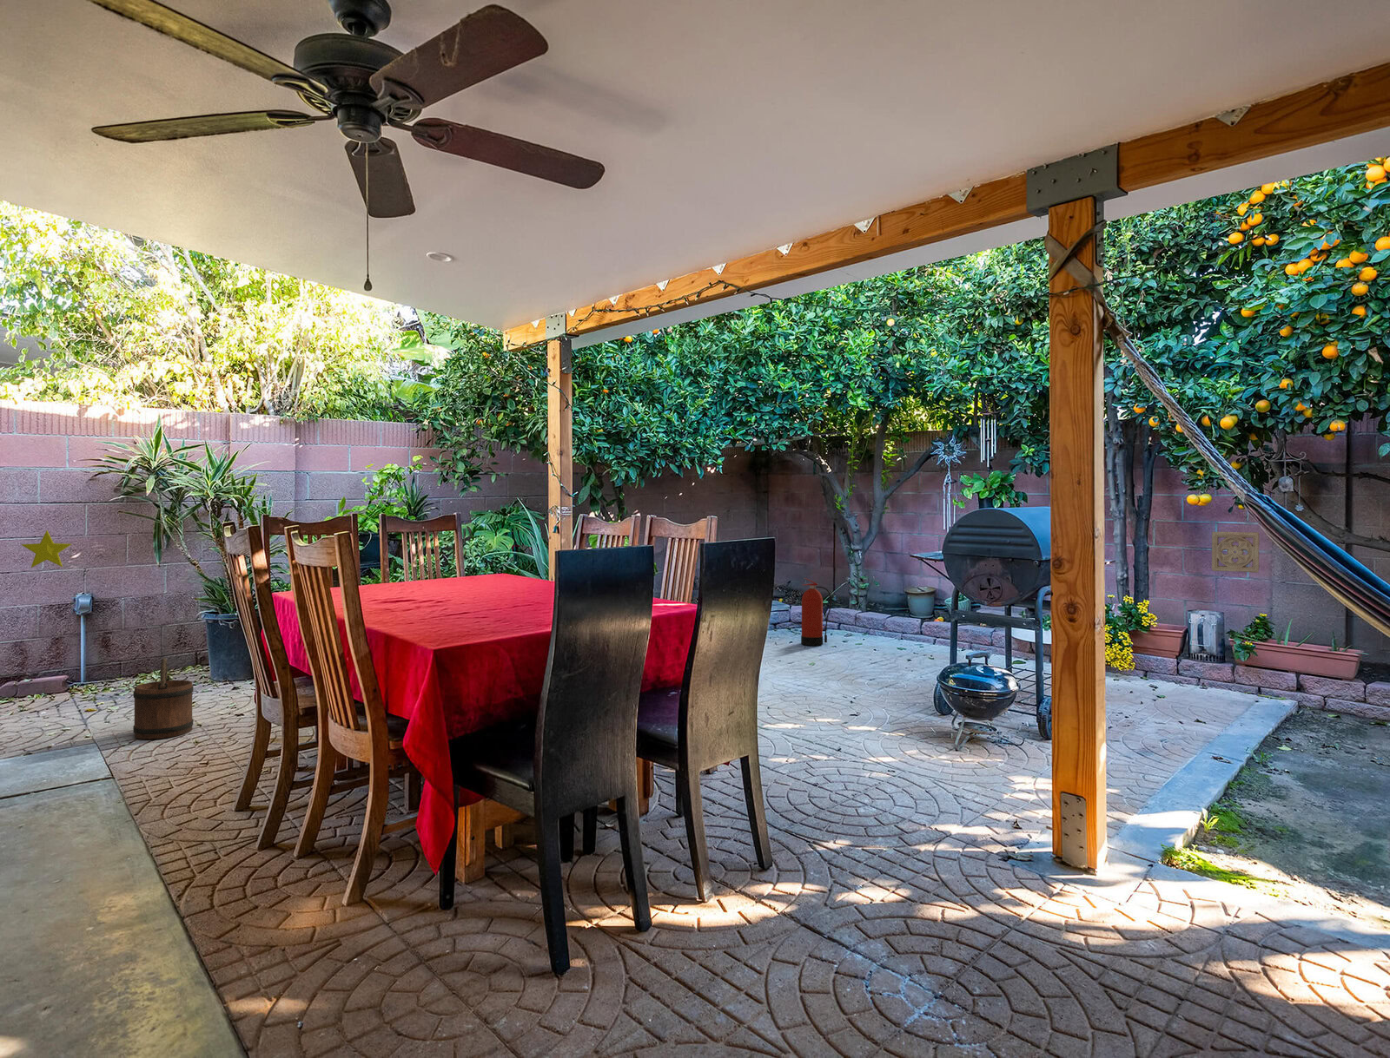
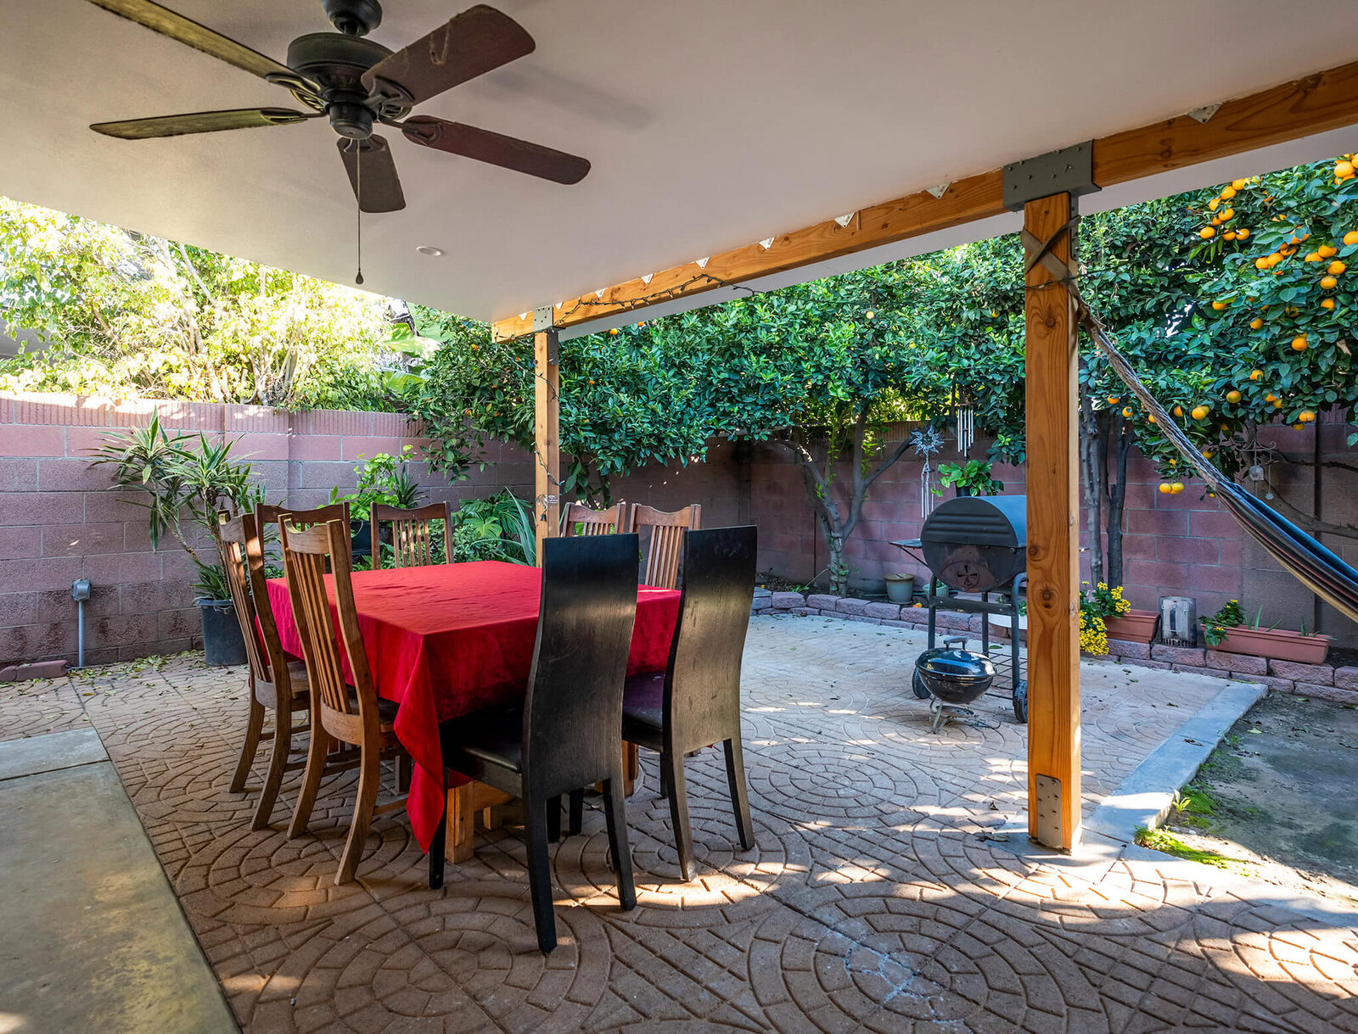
- fire extinguisher (816, 610)
- decorative star (47, 549)
- bucket (163, 696)
- wall ornament (1235, 551)
